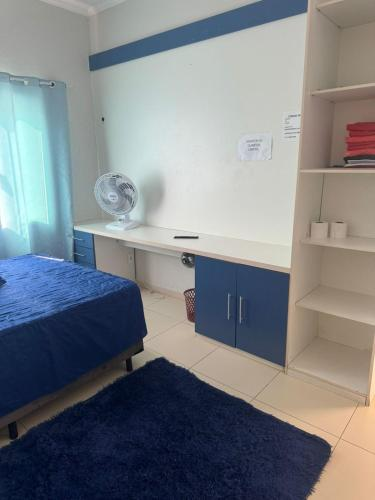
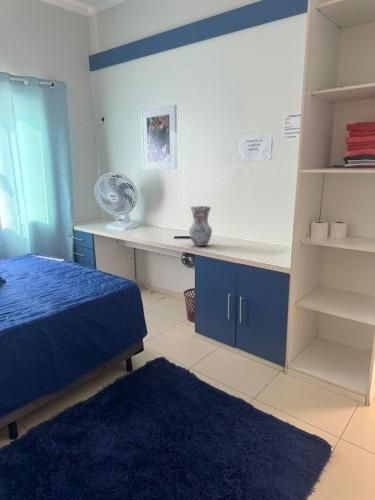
+ vase (200, 226)
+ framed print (158, 139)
